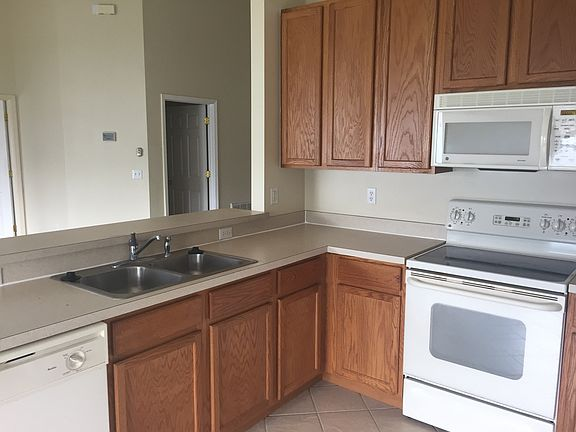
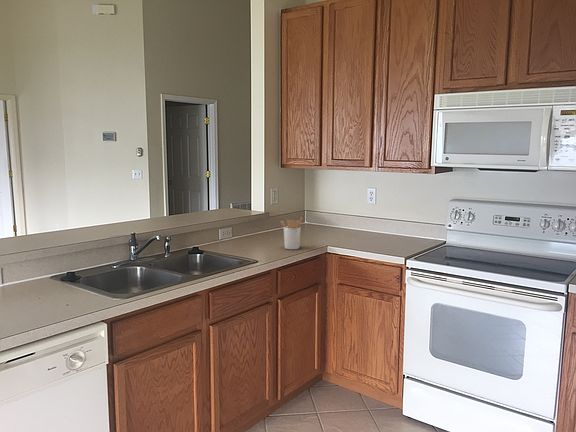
+ utensil holder (292, 233)
